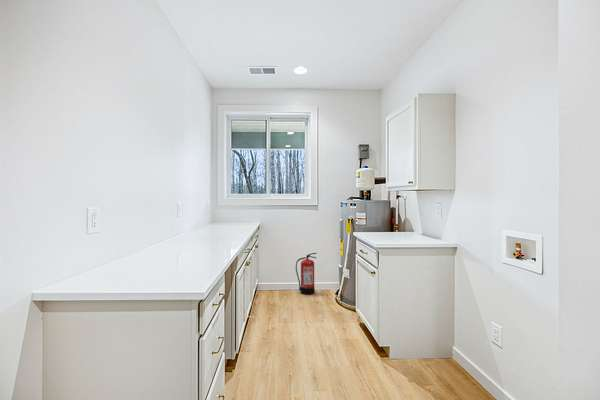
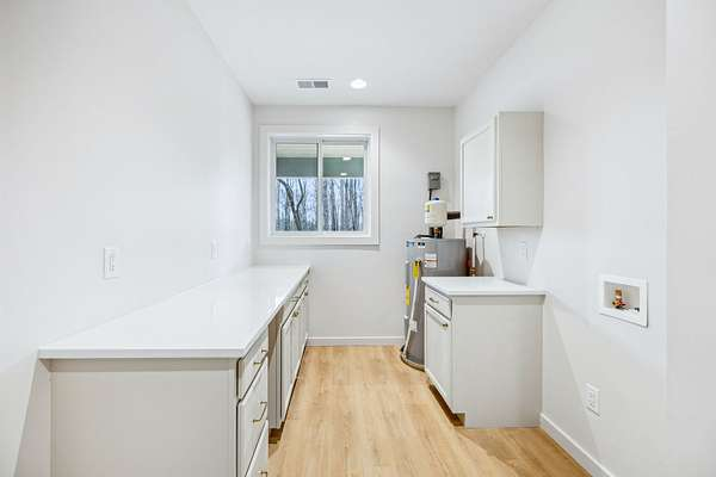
- fire extinguisher (306, 272)
